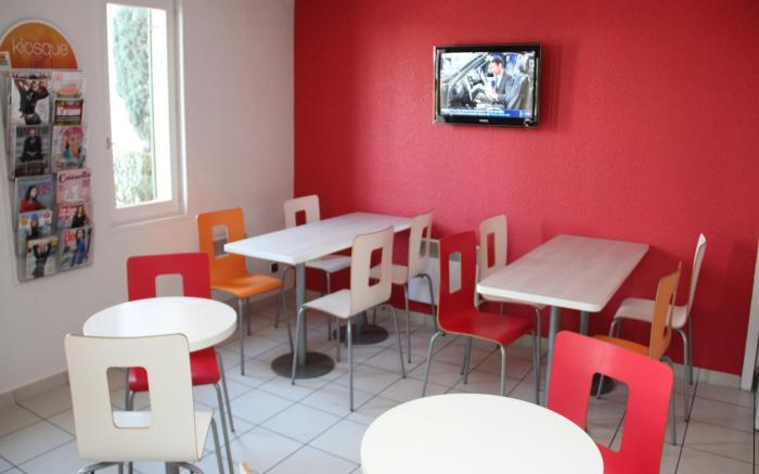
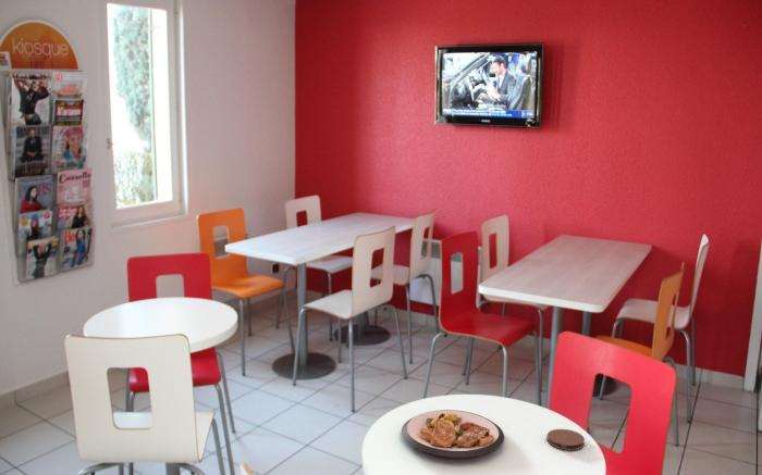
+ plate (452, 429)
+ coaster (565, 439)
